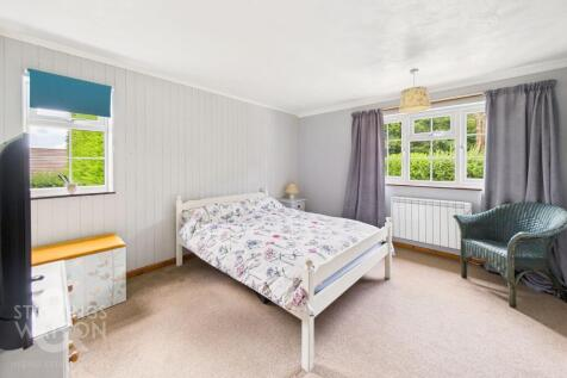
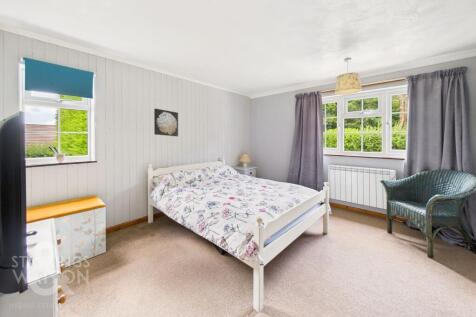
+ wall art (166, 123)
